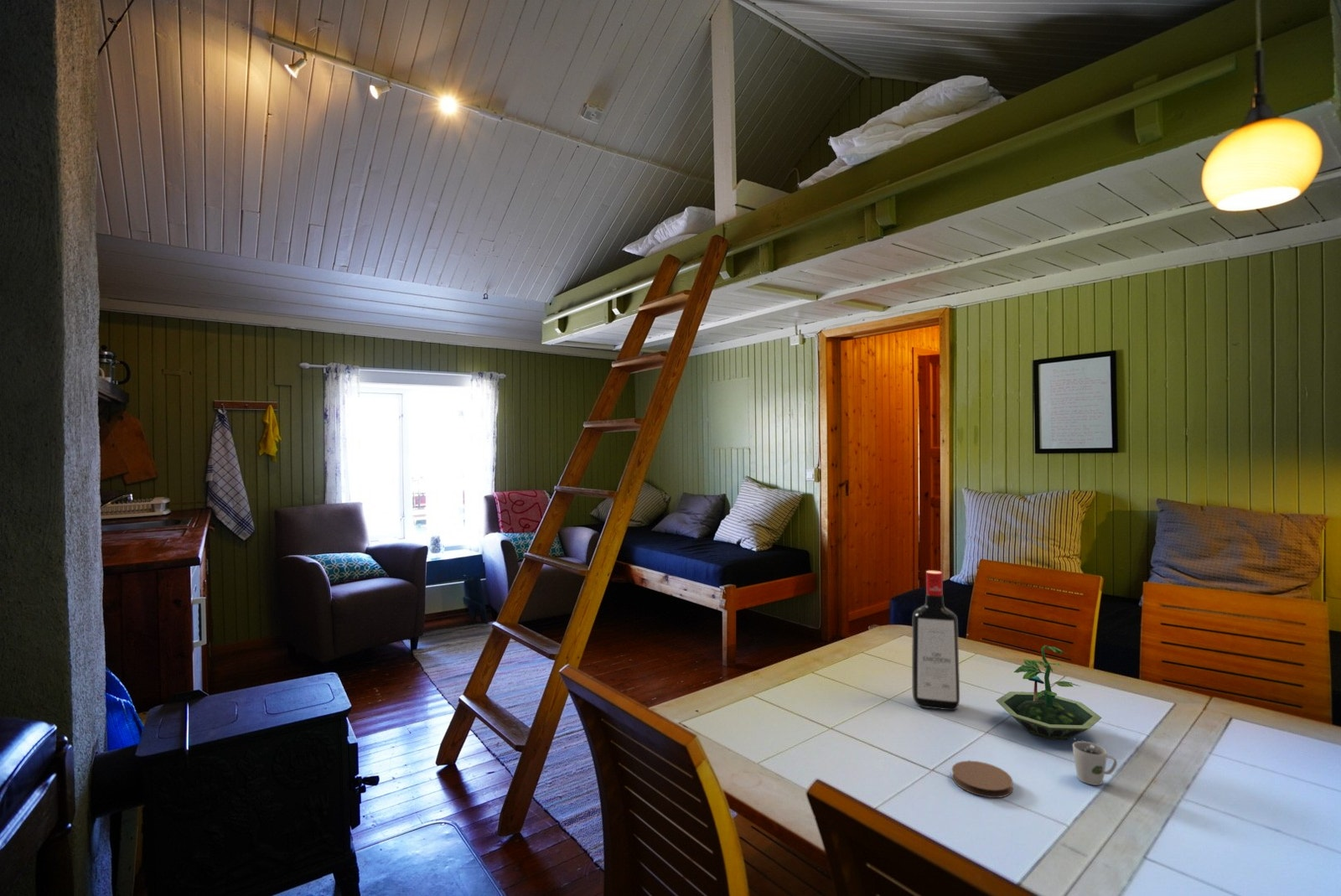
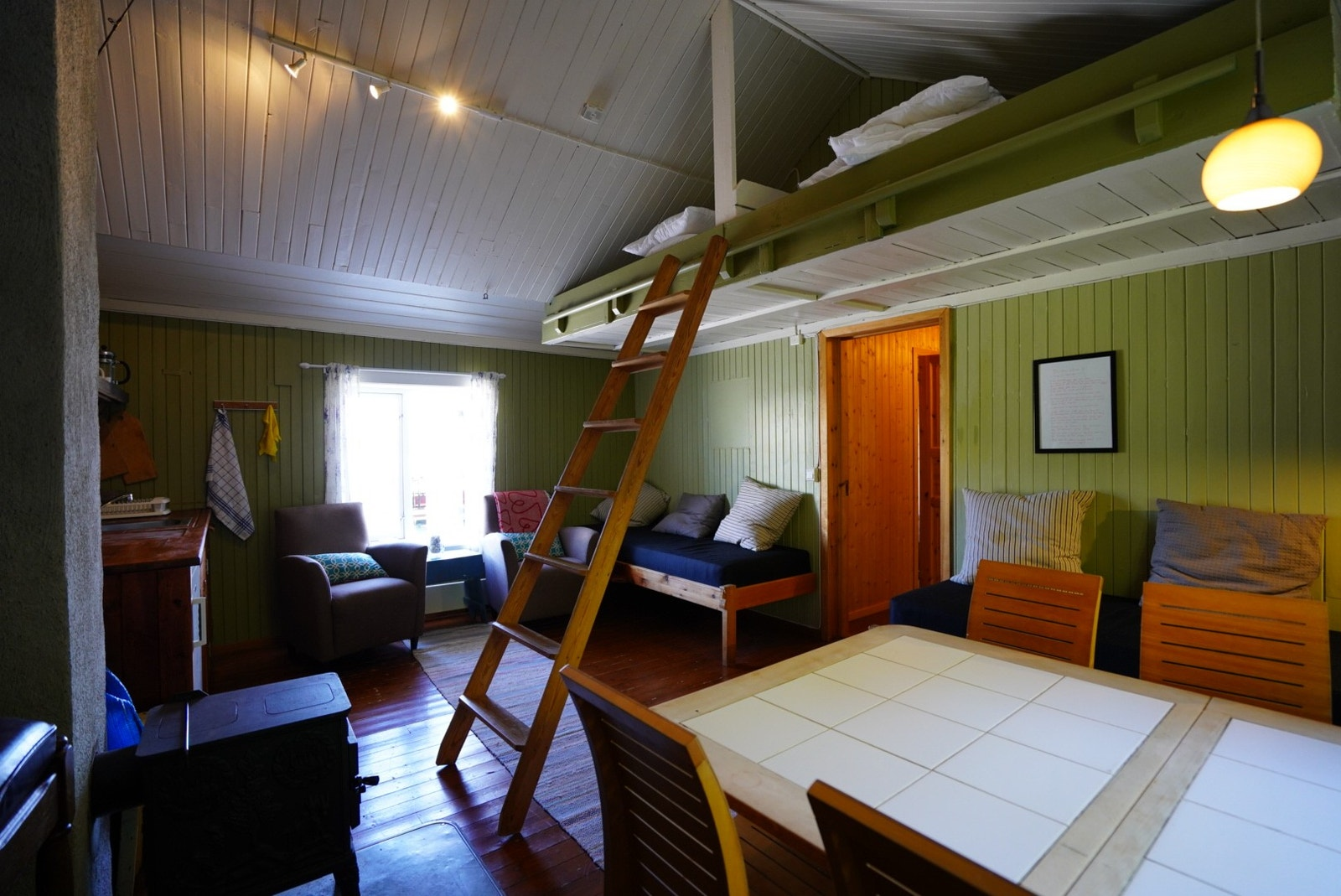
- terrarium (1046, 660)
- coaster (981, 778)
- cup (1095, 753)
- liquor bottle (935, 638)
